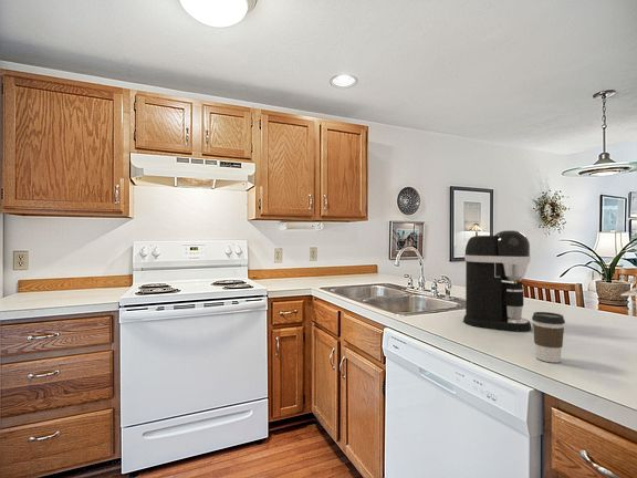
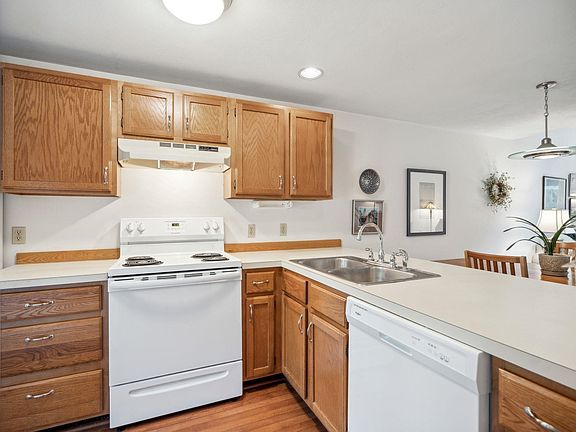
- coffee cup (547, 336)
- coffee maker (495, 277)
